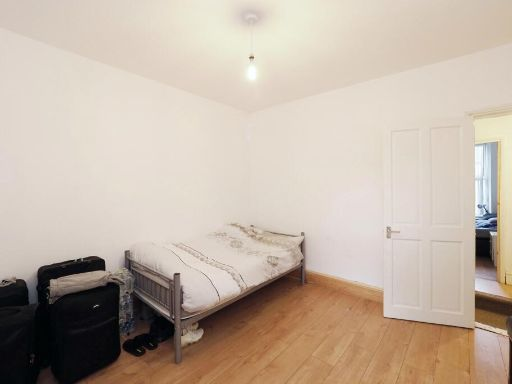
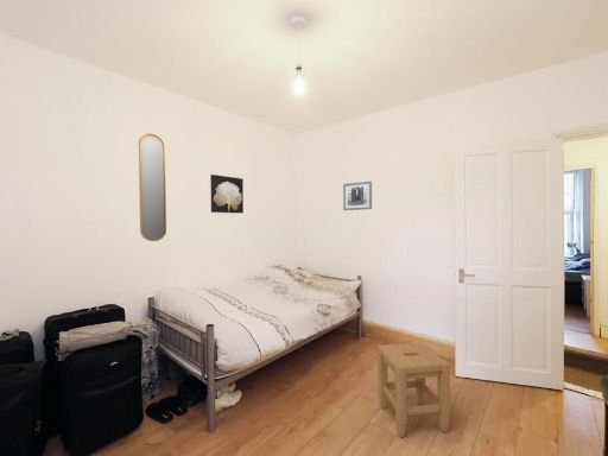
+ home mirror (152, 188)
+ wall art (227, 195)
+ wall art (356, 196)
+ stool (411, 386)
